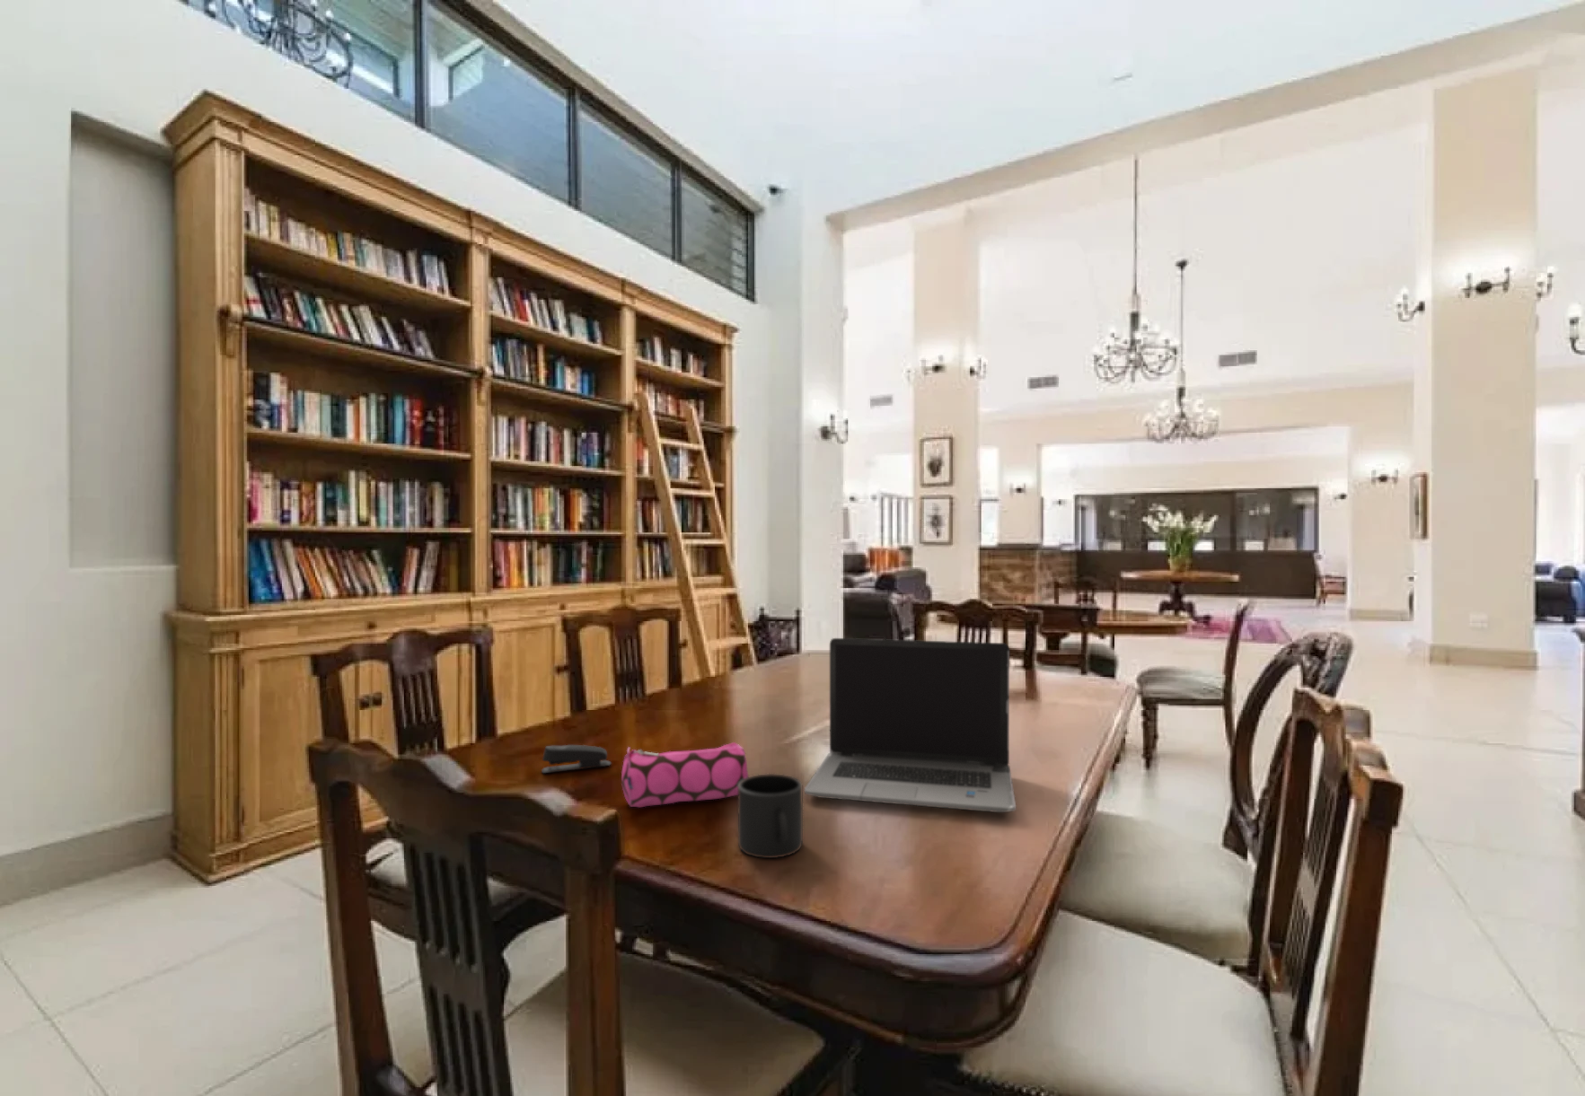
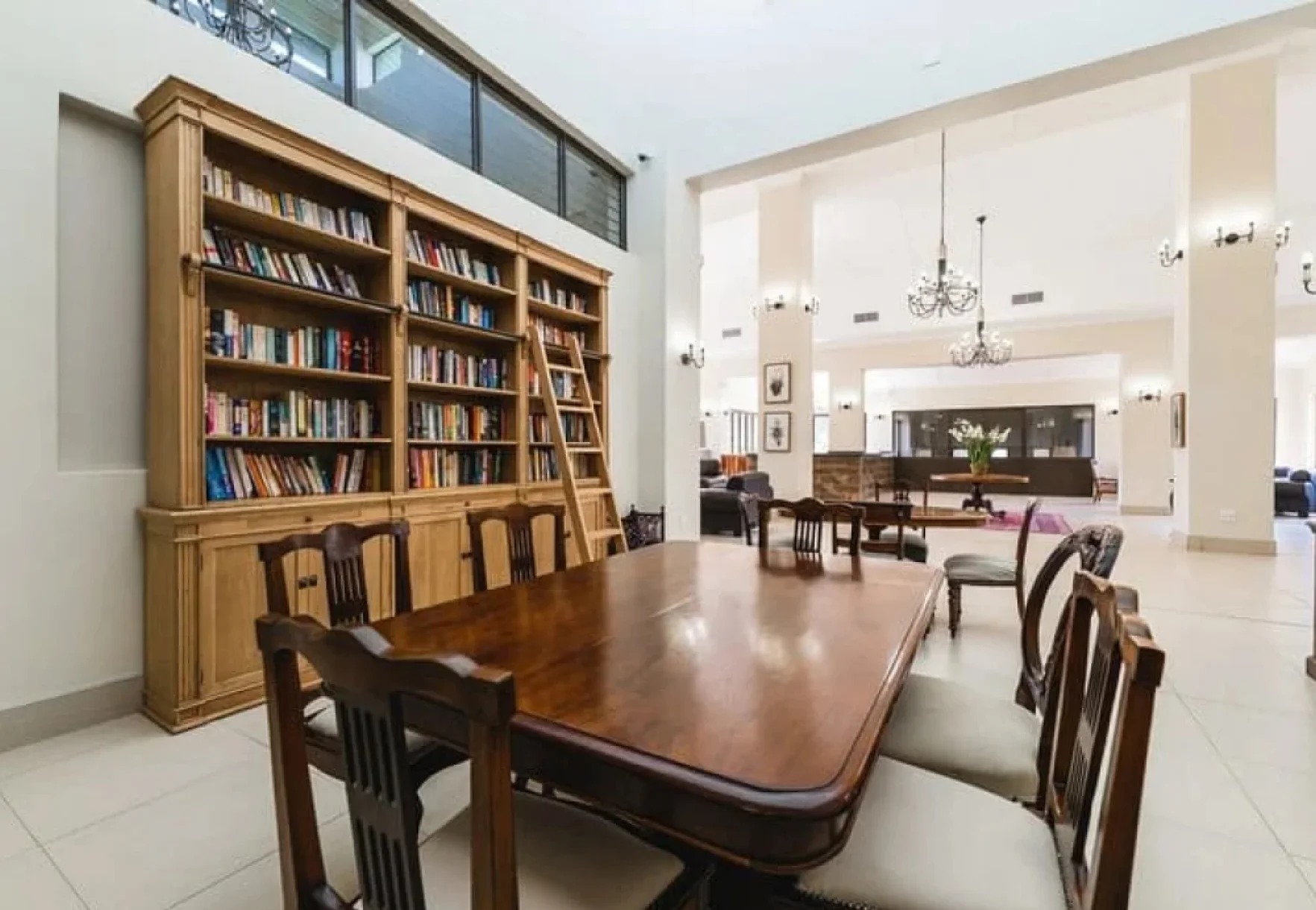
- pencil case (687, 771)
- stapler (577, 755)
- laptop computer (912, 718)
- mug (772, 818)
